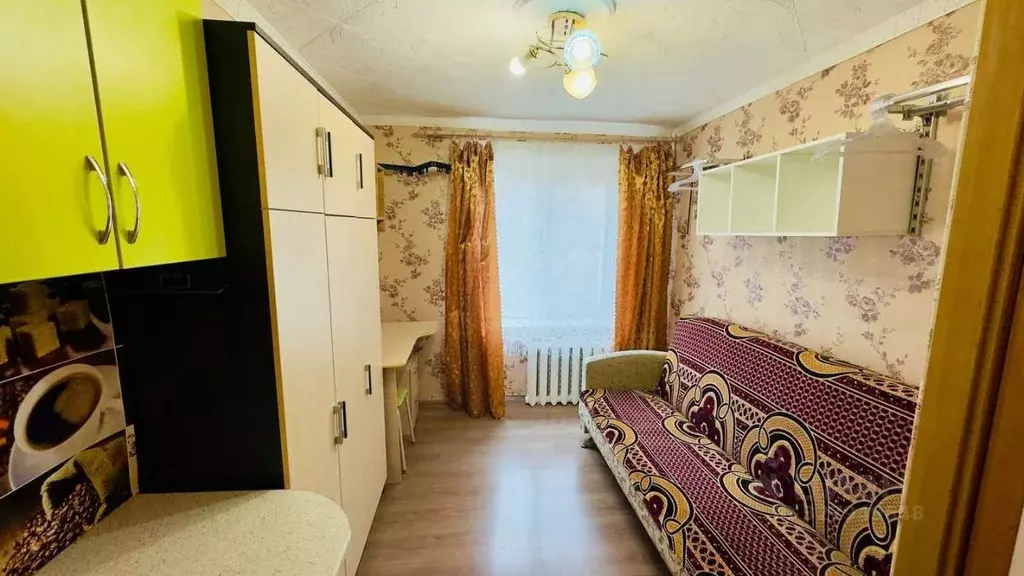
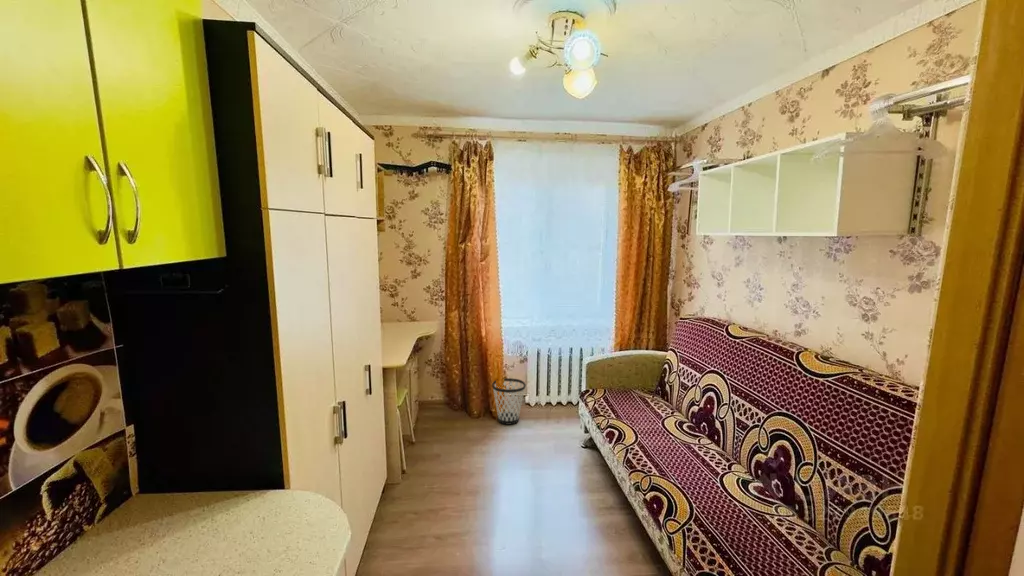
+ wastebasket (509, 402)
